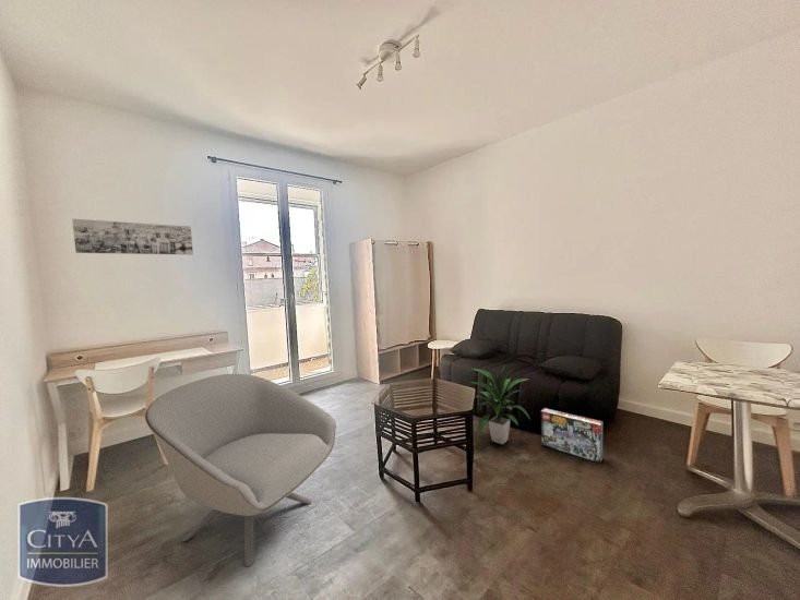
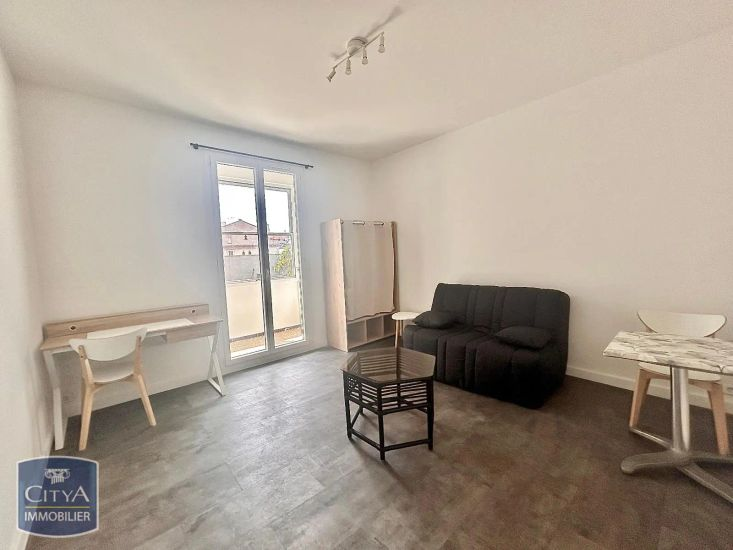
- box (570, 433)
- wall art (138, 238)
- armchair (253, 455)
- indoor plant (495, 403)
